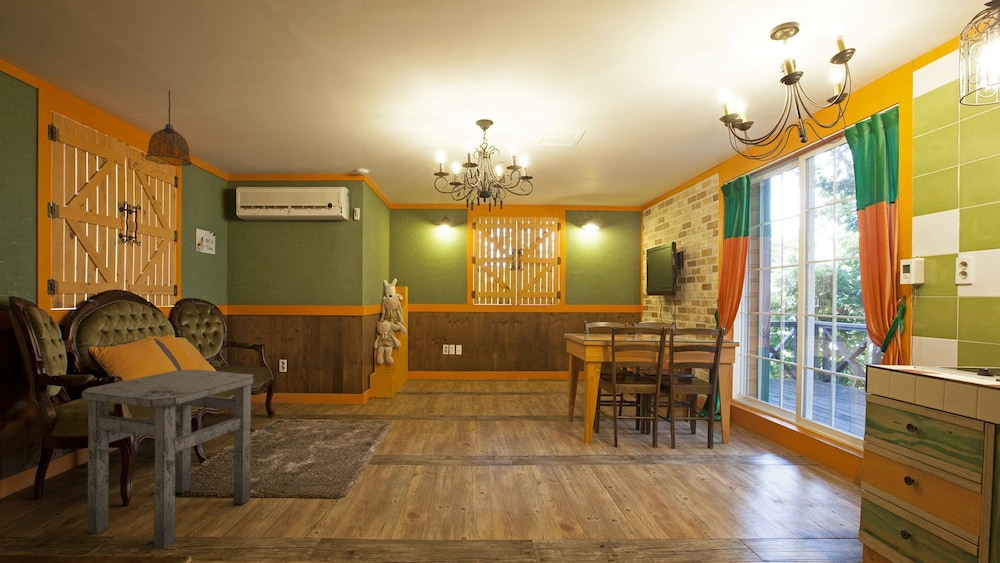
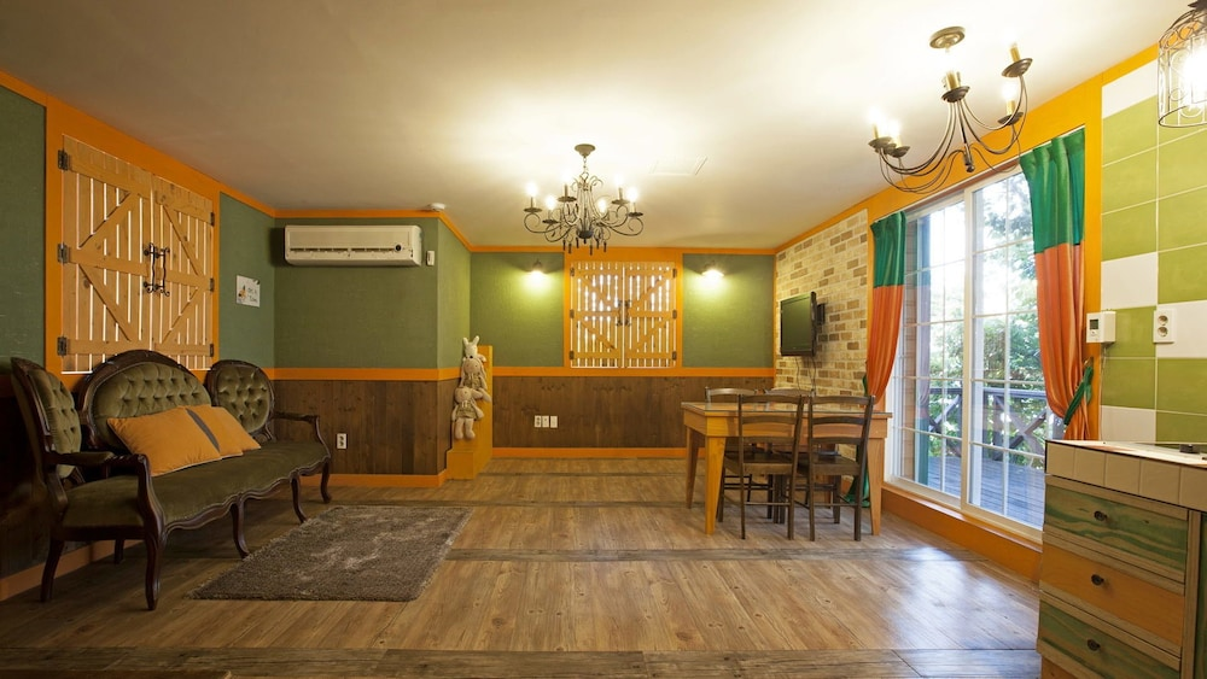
- pendant lamp (169, 126)
- side table (174, 448)
